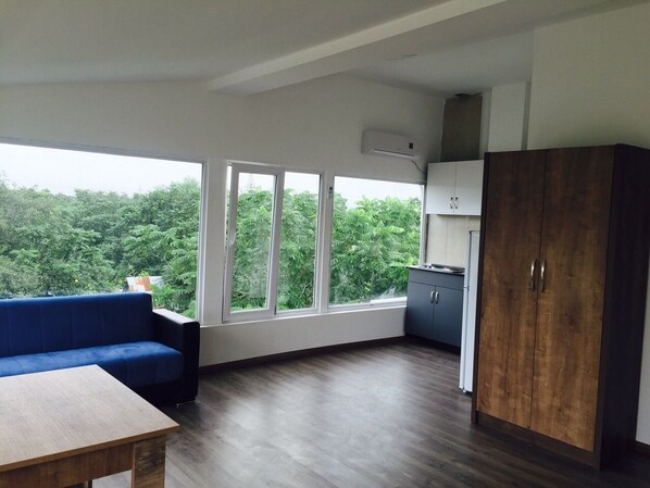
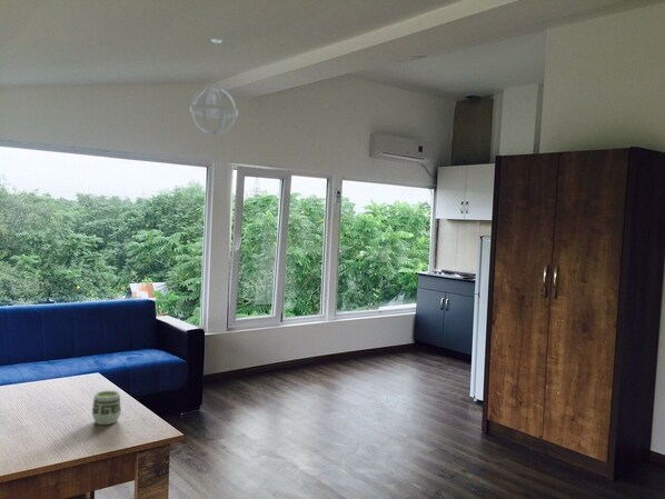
+ cup (106, 407)
+ pendant light (215, 87)
